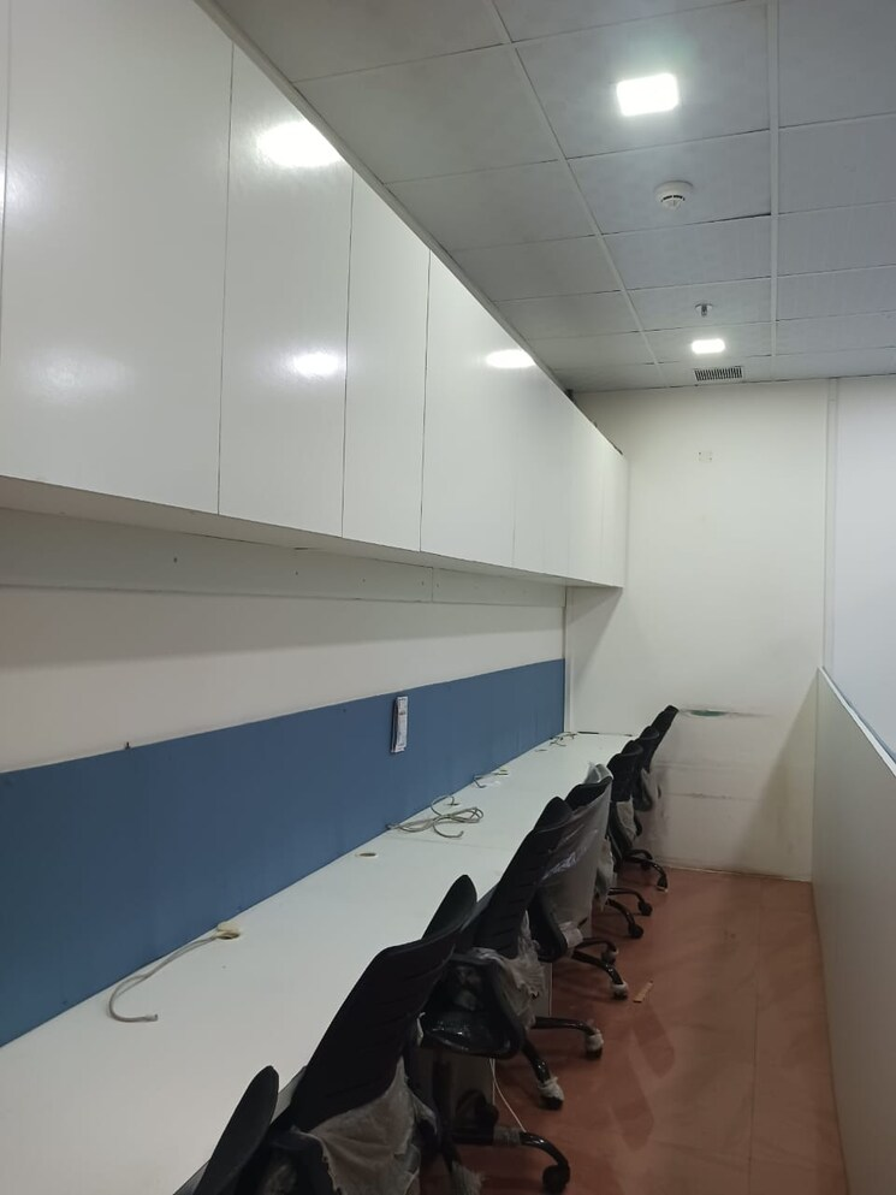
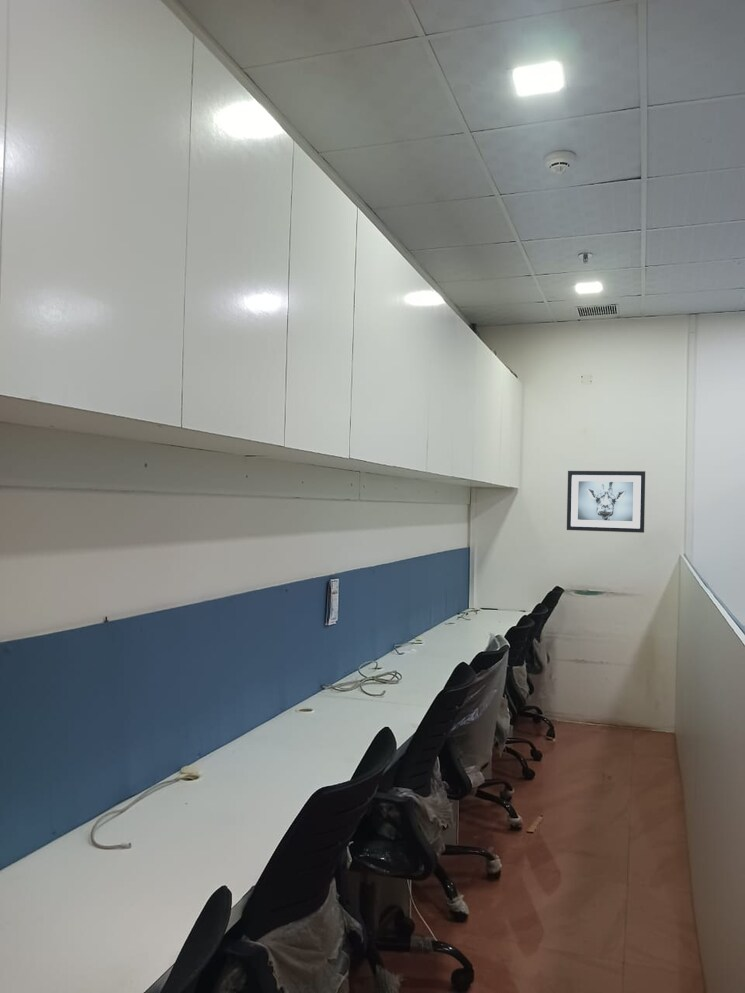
+ wall art (605, 501)
